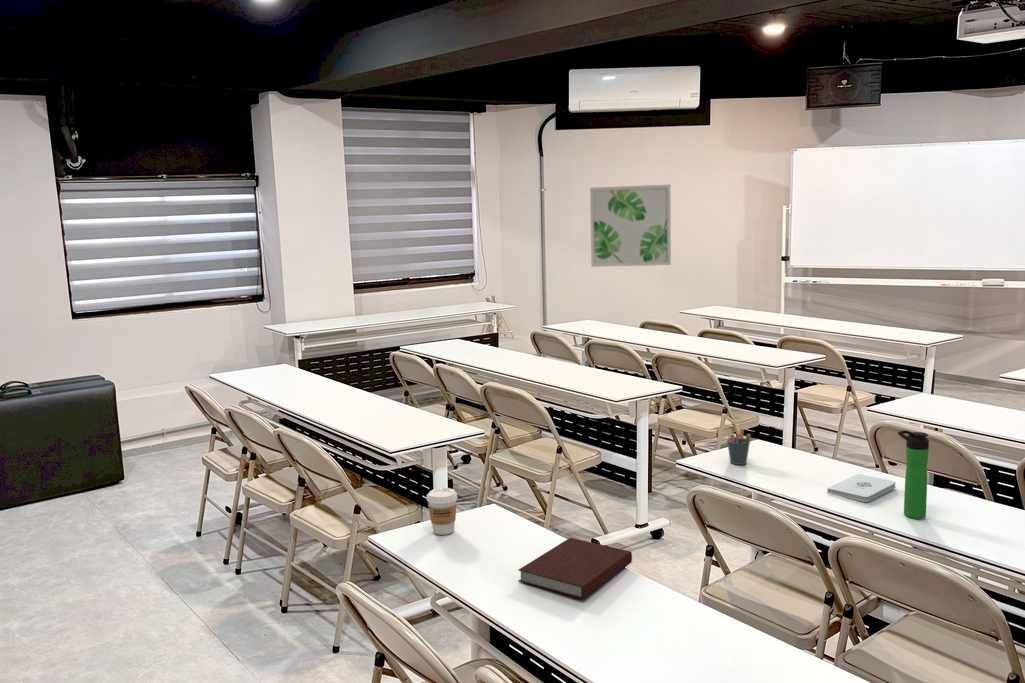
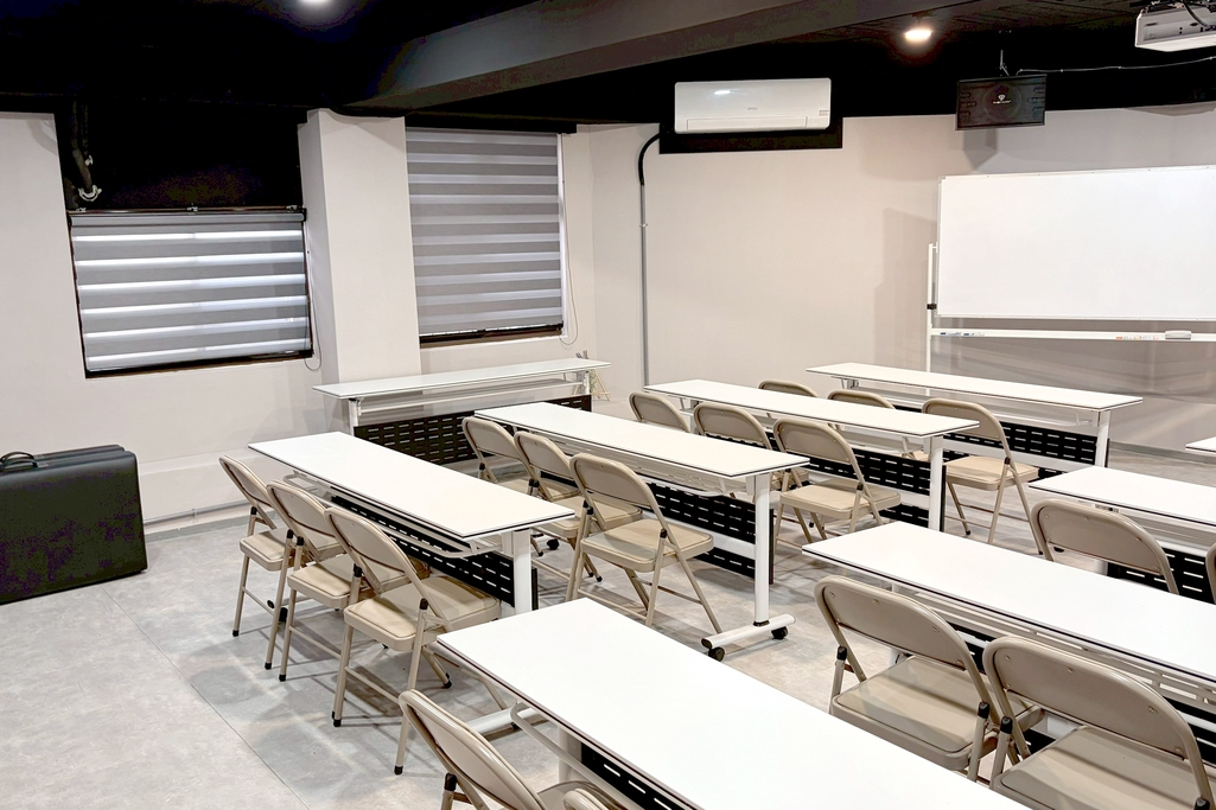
- notepad (862, 487)
- wall art (630, 226)
- bottle (913, 473)
- coffee cup (442, 511)
- notebook (576, 566)
- pen holder (738, 445)
